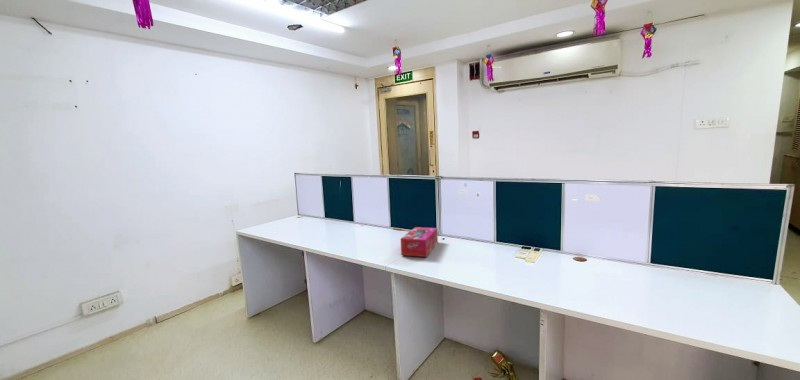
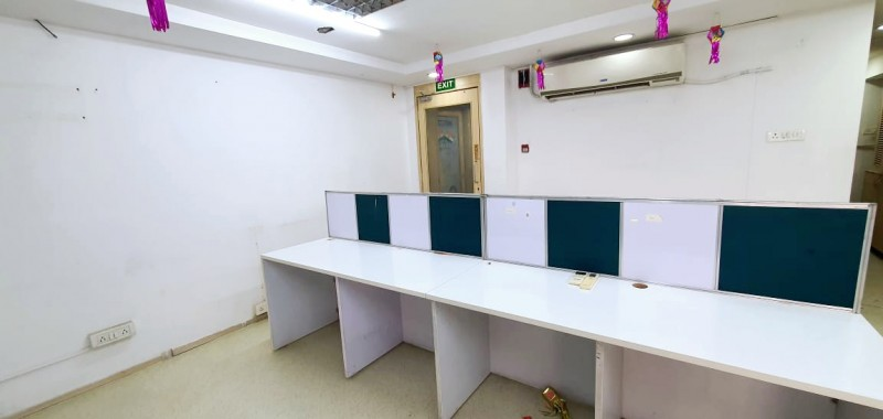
- tissue box (420, 240)
